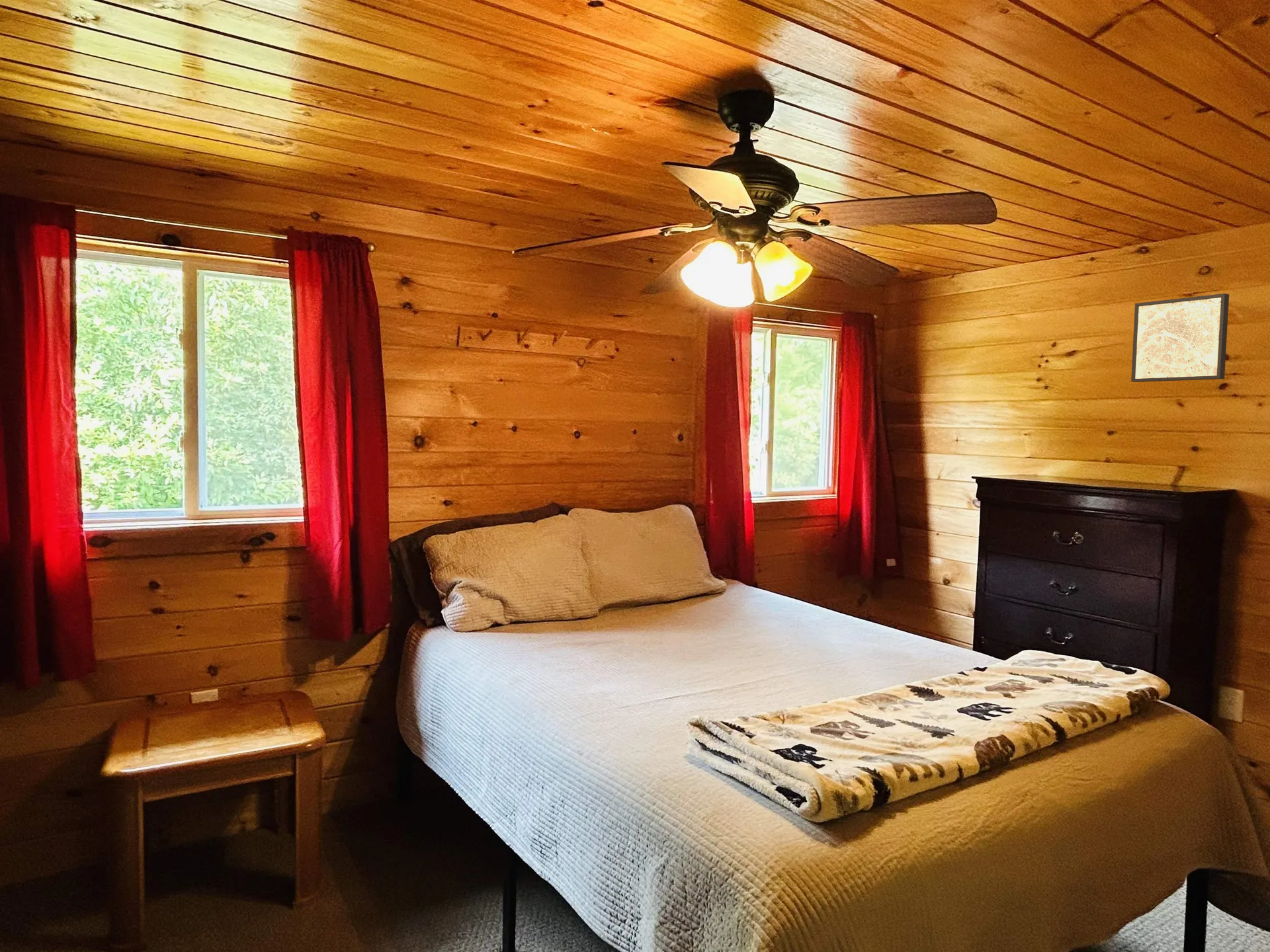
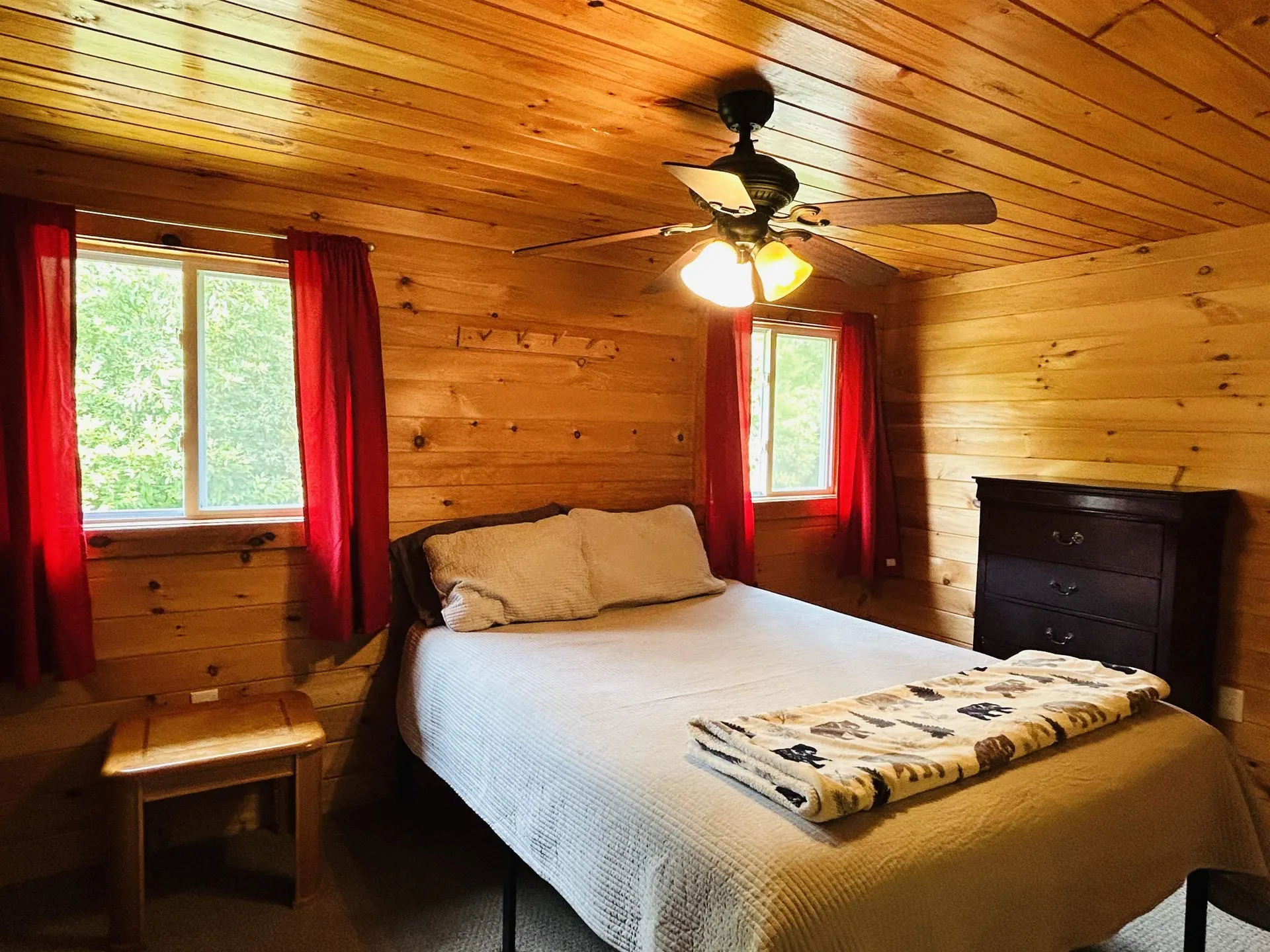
- wall art (1178, 340)
